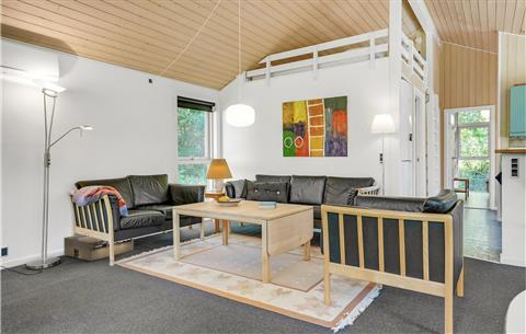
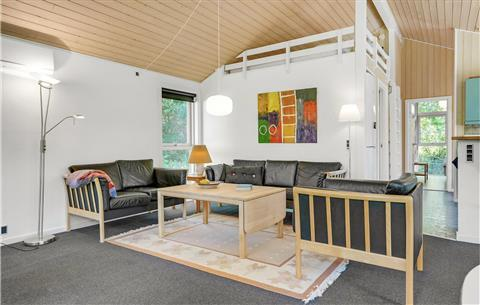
- ceiling vent (101, 241)
